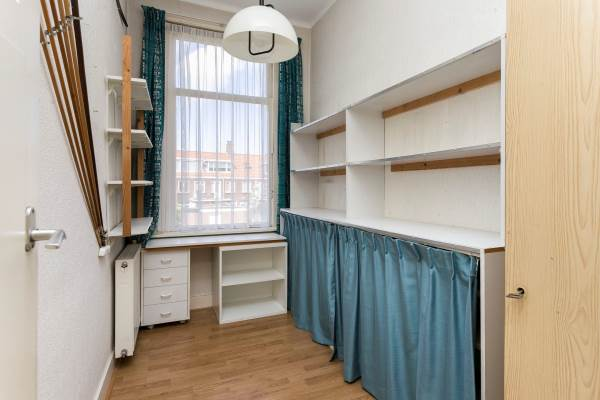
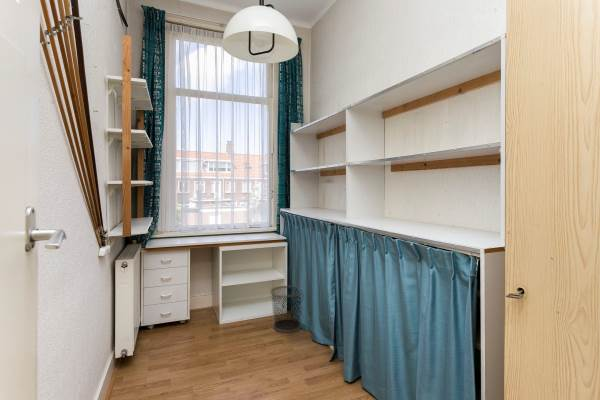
+ waste bin (287, 308)
